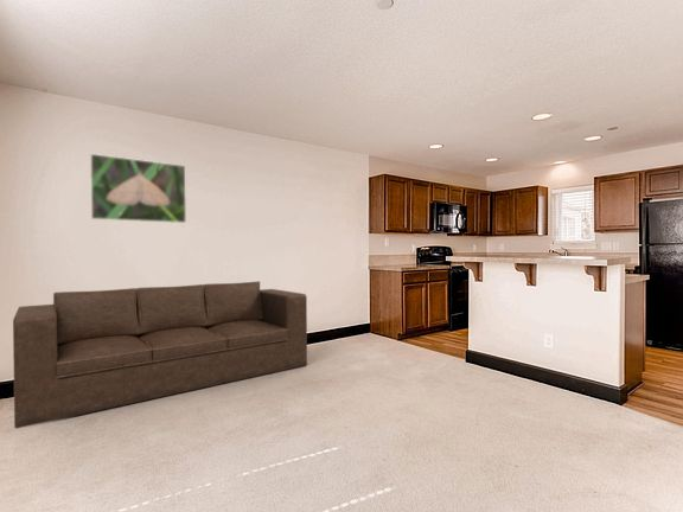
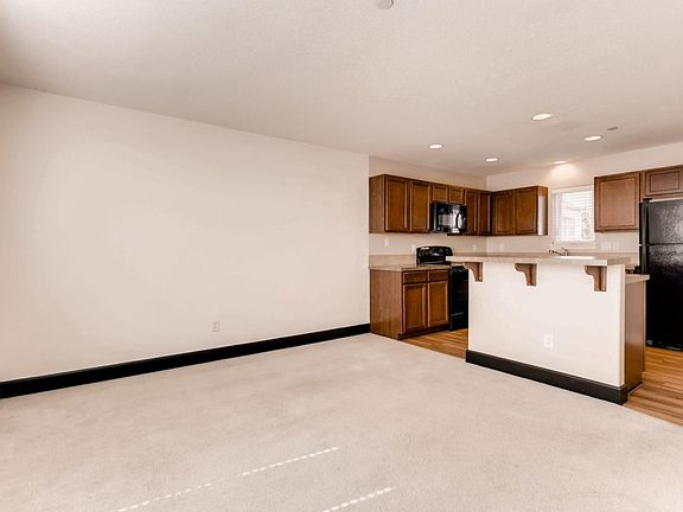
- sofa (179, 333)
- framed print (141, 190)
